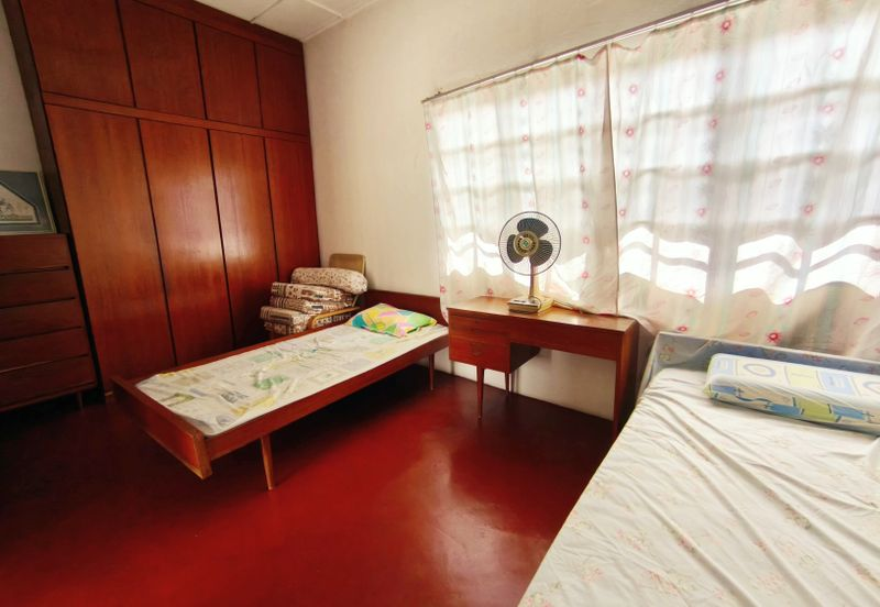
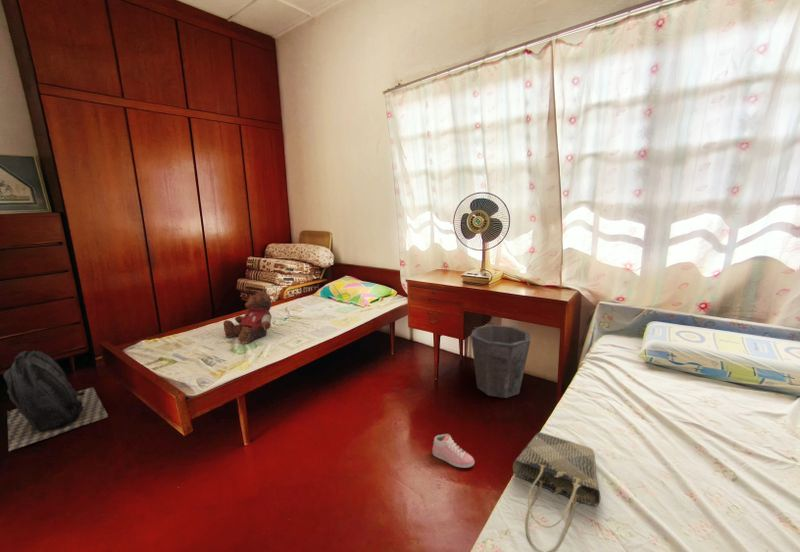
+ tote bag (554, 479)
+ backpack (50, 381)
+ waste bin (499, 360)
+ sneaker (452, 449)
+ teddy bear (250, 314)
